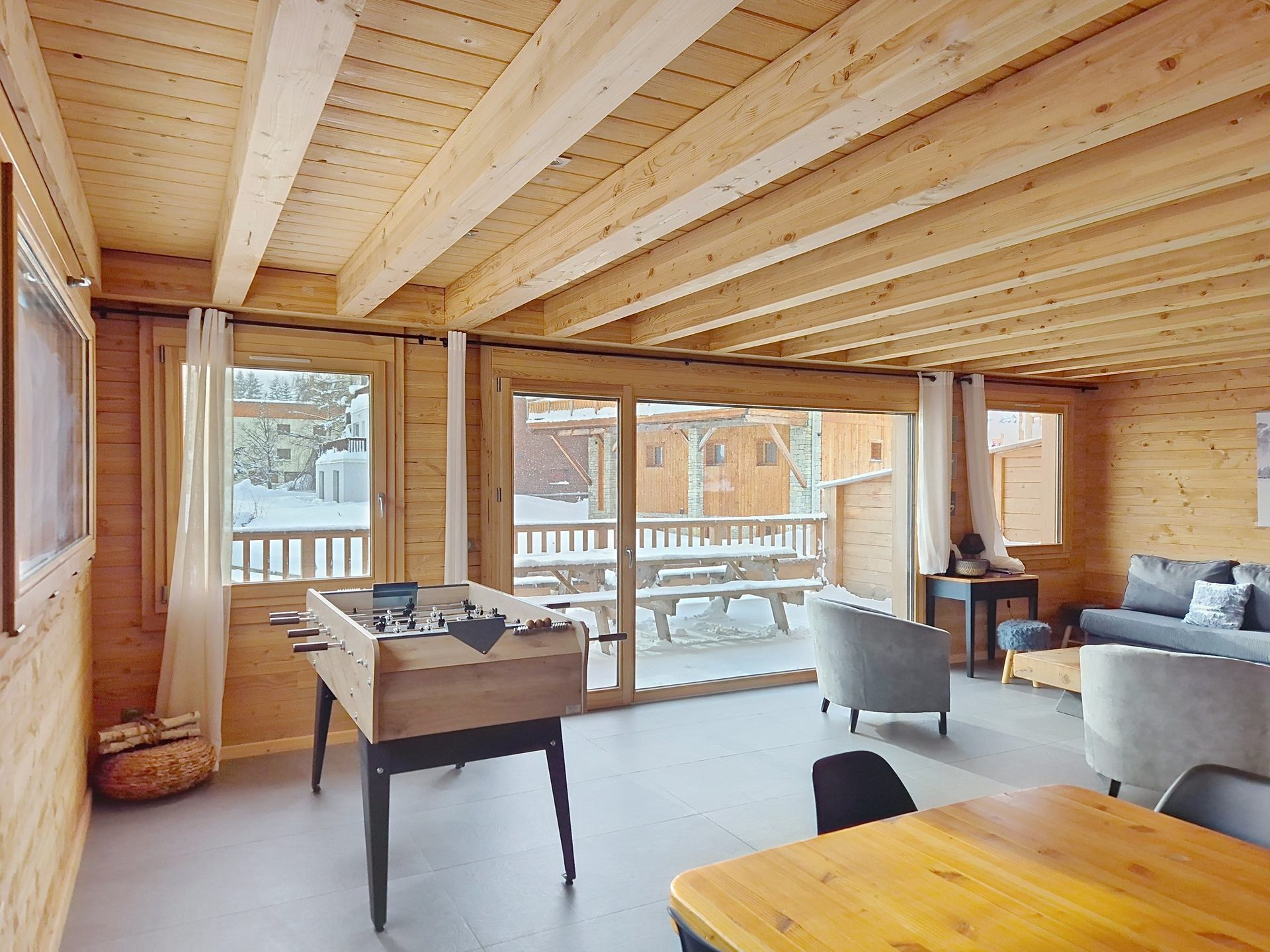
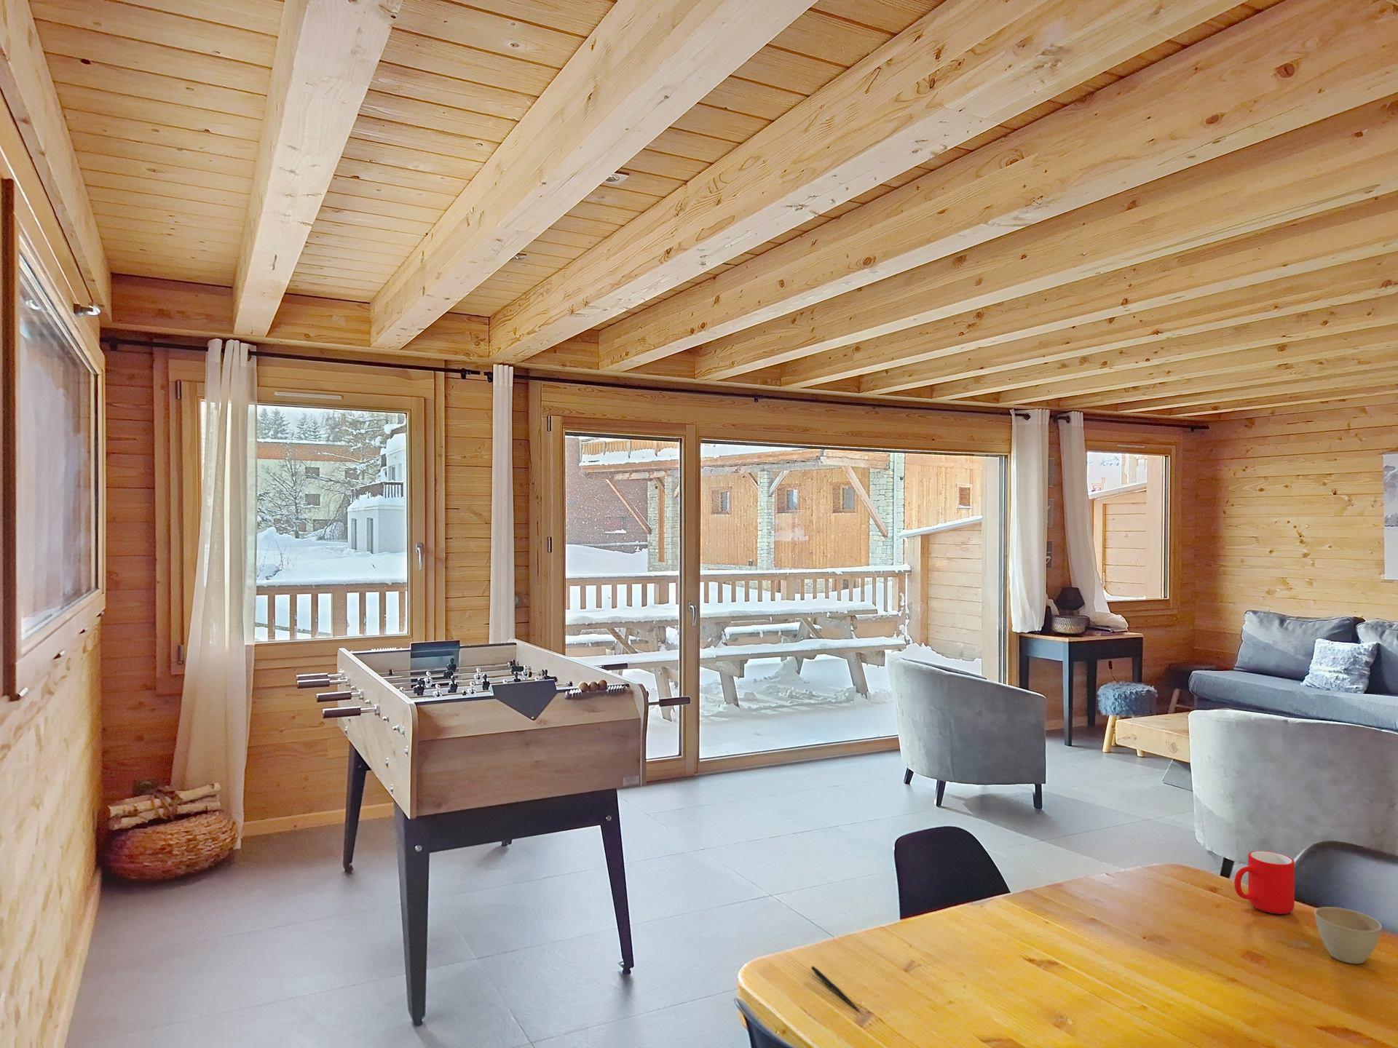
+ pen (834, 987)
+ cup (1262, 883)
+ flower pot (1347, 938)
